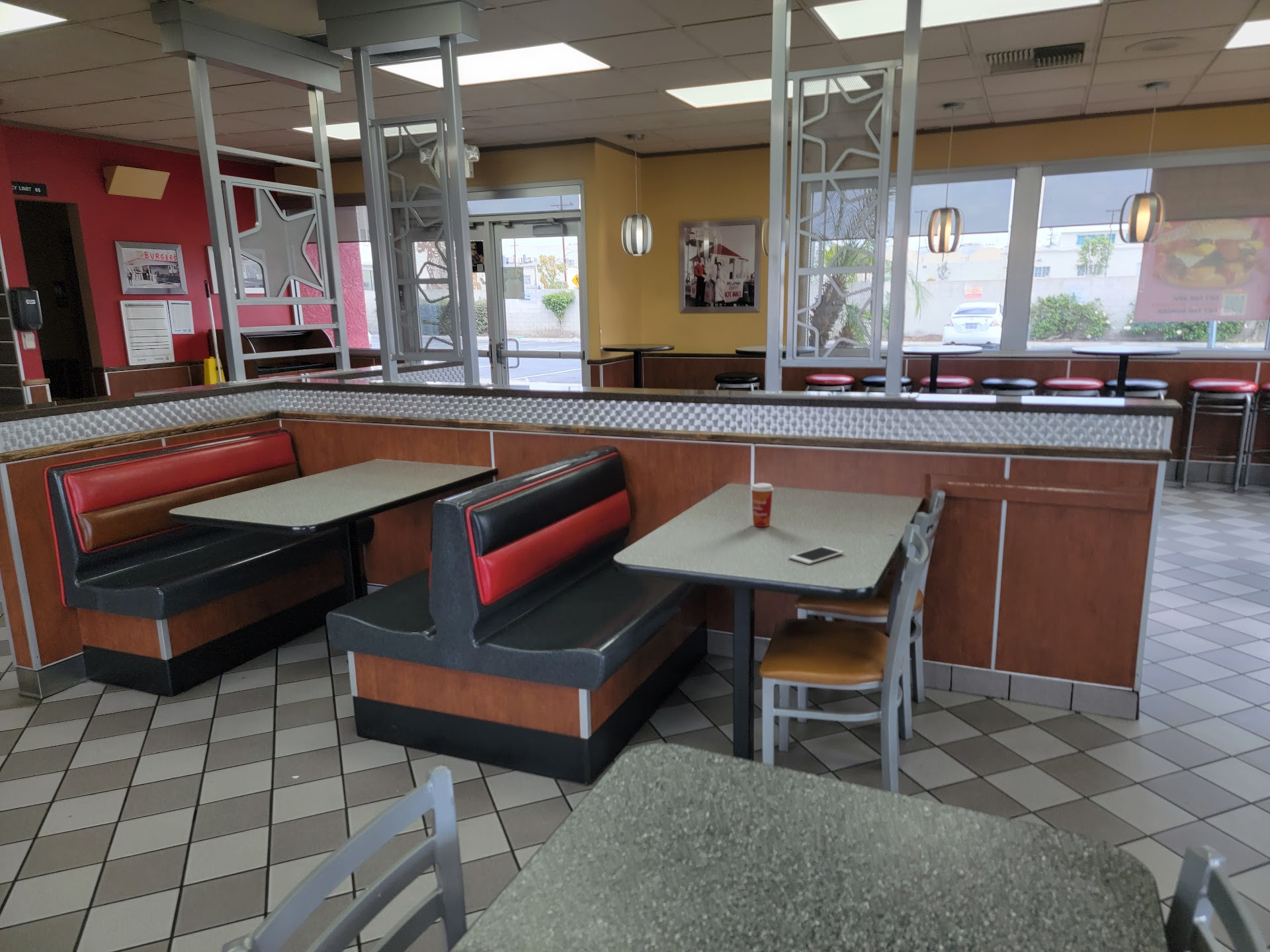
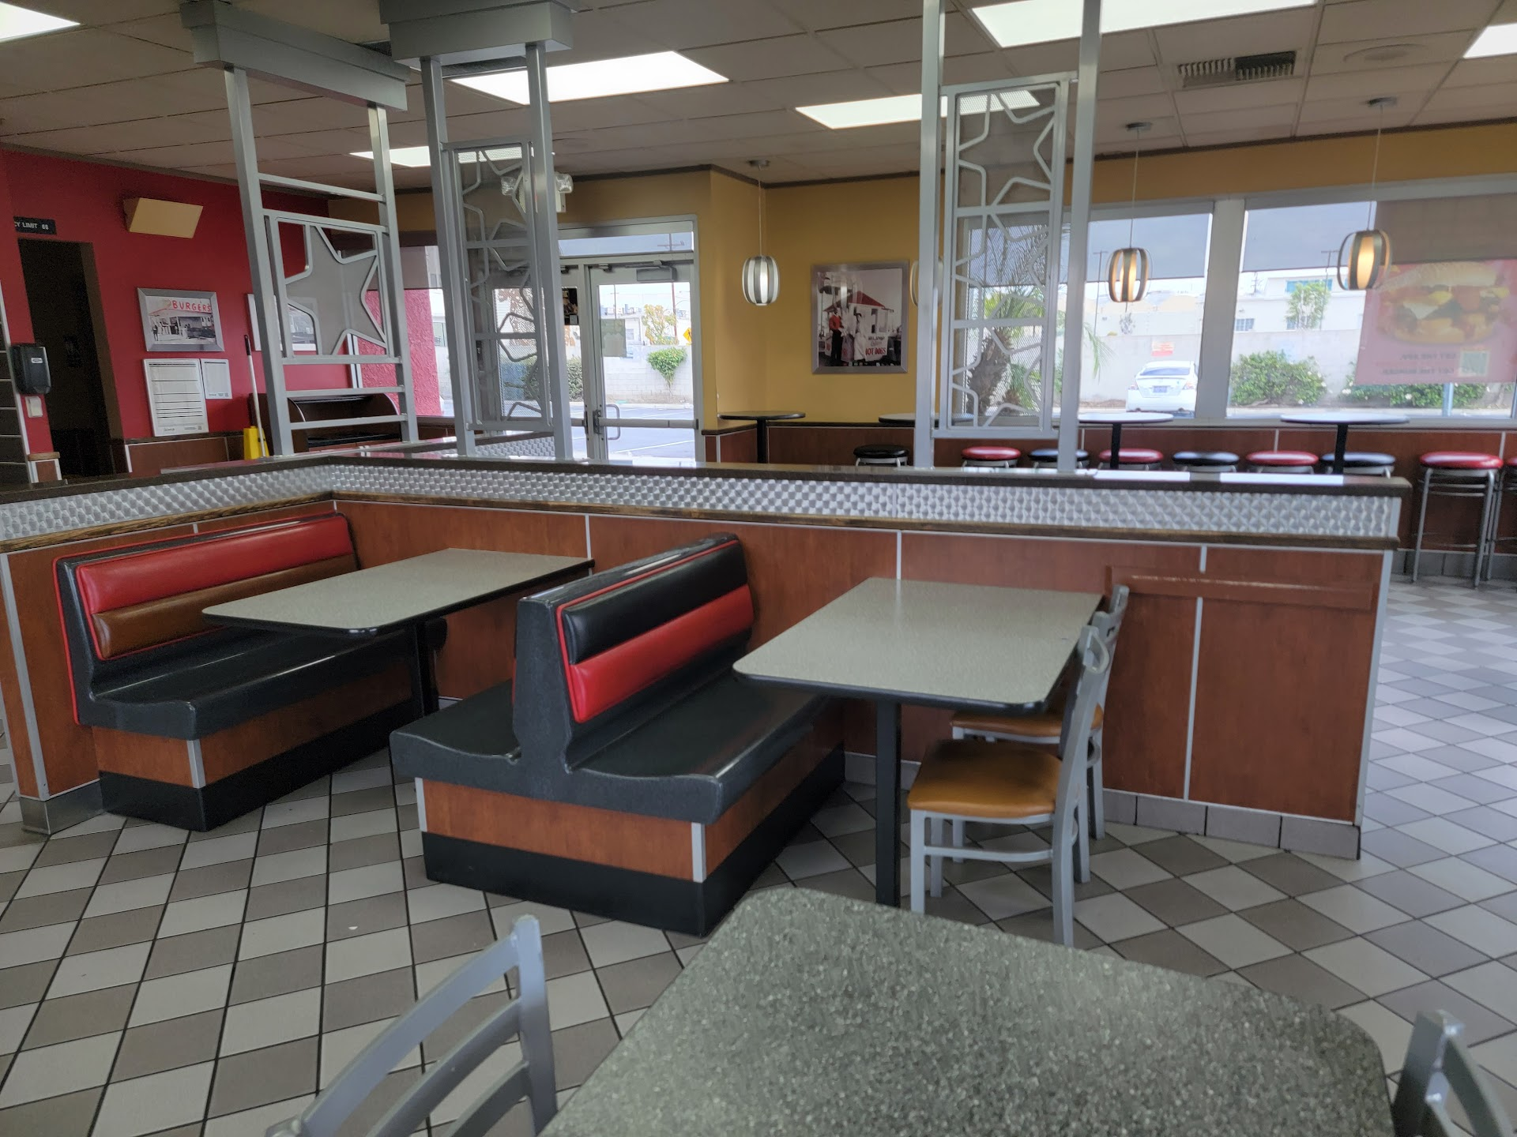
- cell phone (816, 555)
- paper cup (761, 504)
